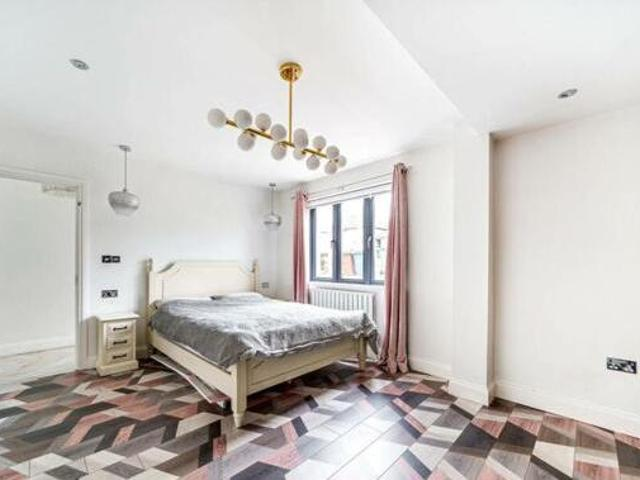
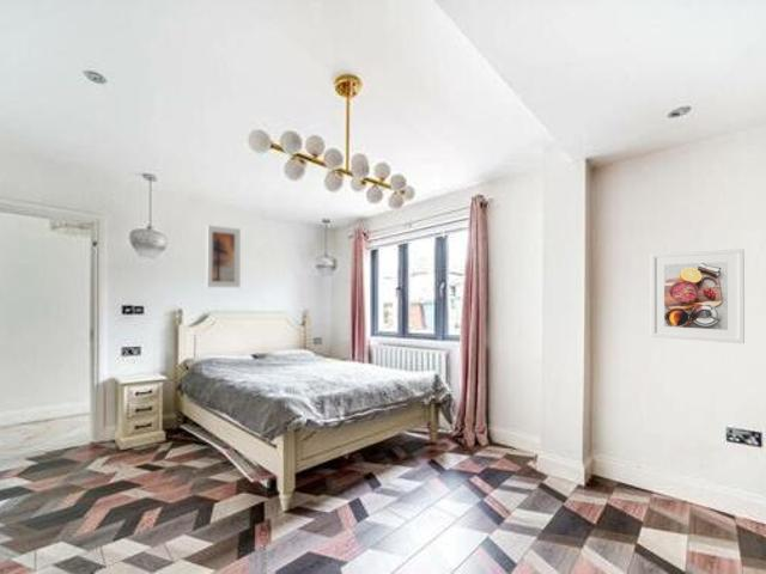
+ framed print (694, 295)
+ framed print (223, 257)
